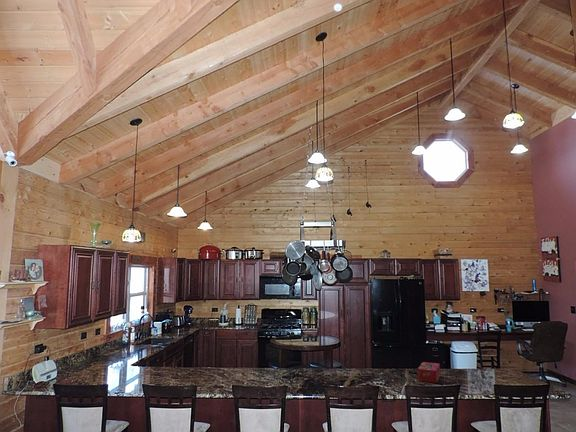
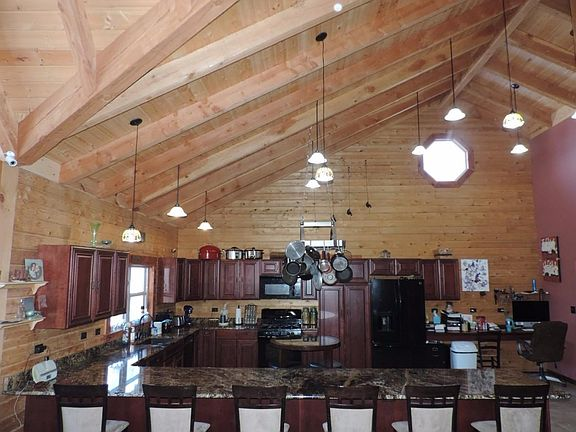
- tissue box (429, 372)
